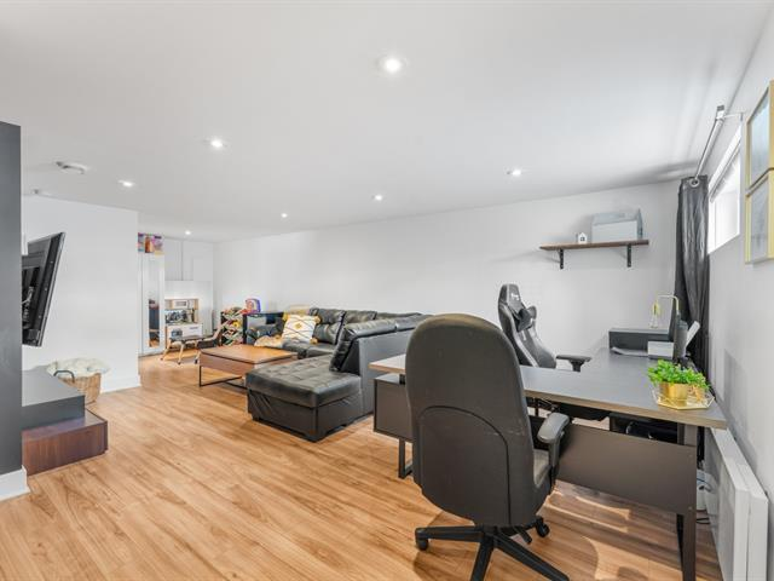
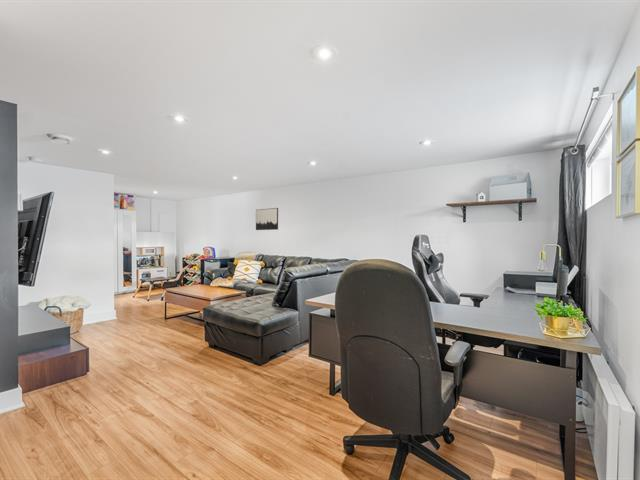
+ wall art (266, 219)
